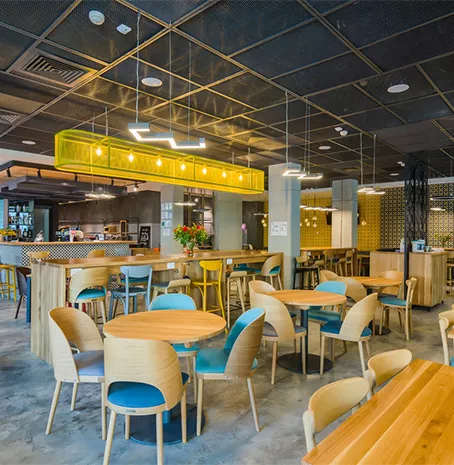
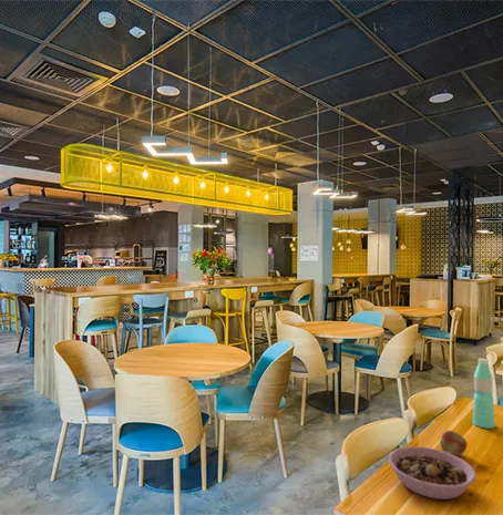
+ fruit (453, 443)
+ water bottle (483, 391)
+ bowl (430, 471)
